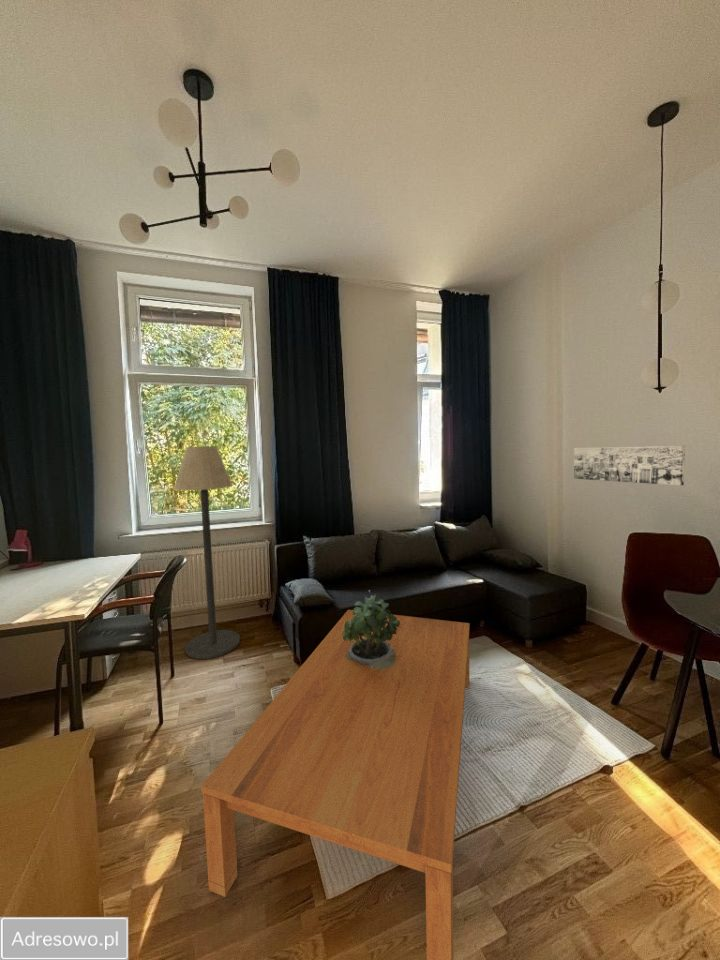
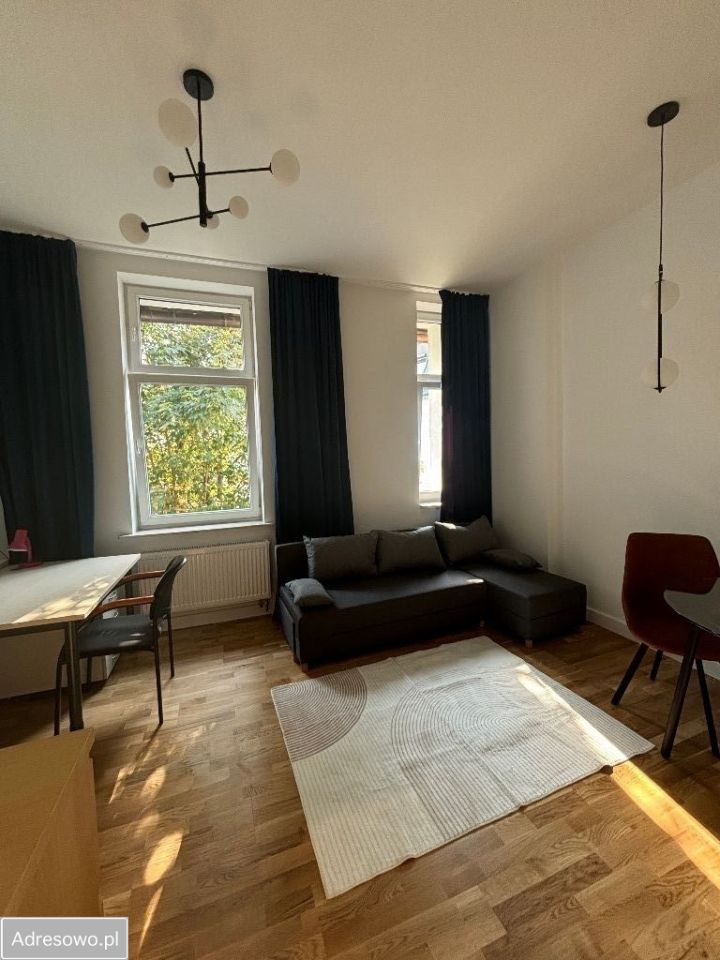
- wall art (622, 464)
- potted plant (371, 625)
- coffee table (377, 717)
- floor lamp (207, 547)
